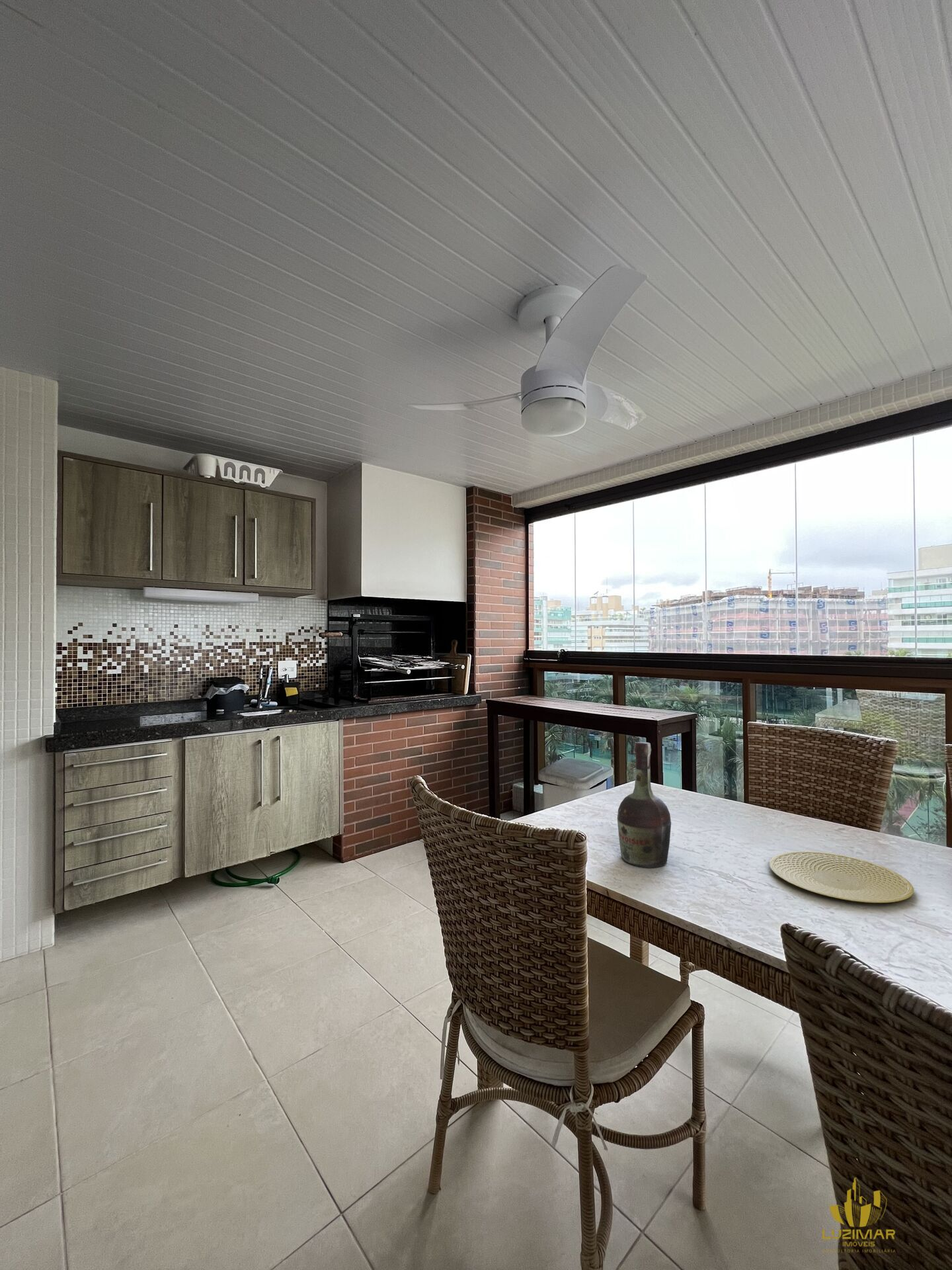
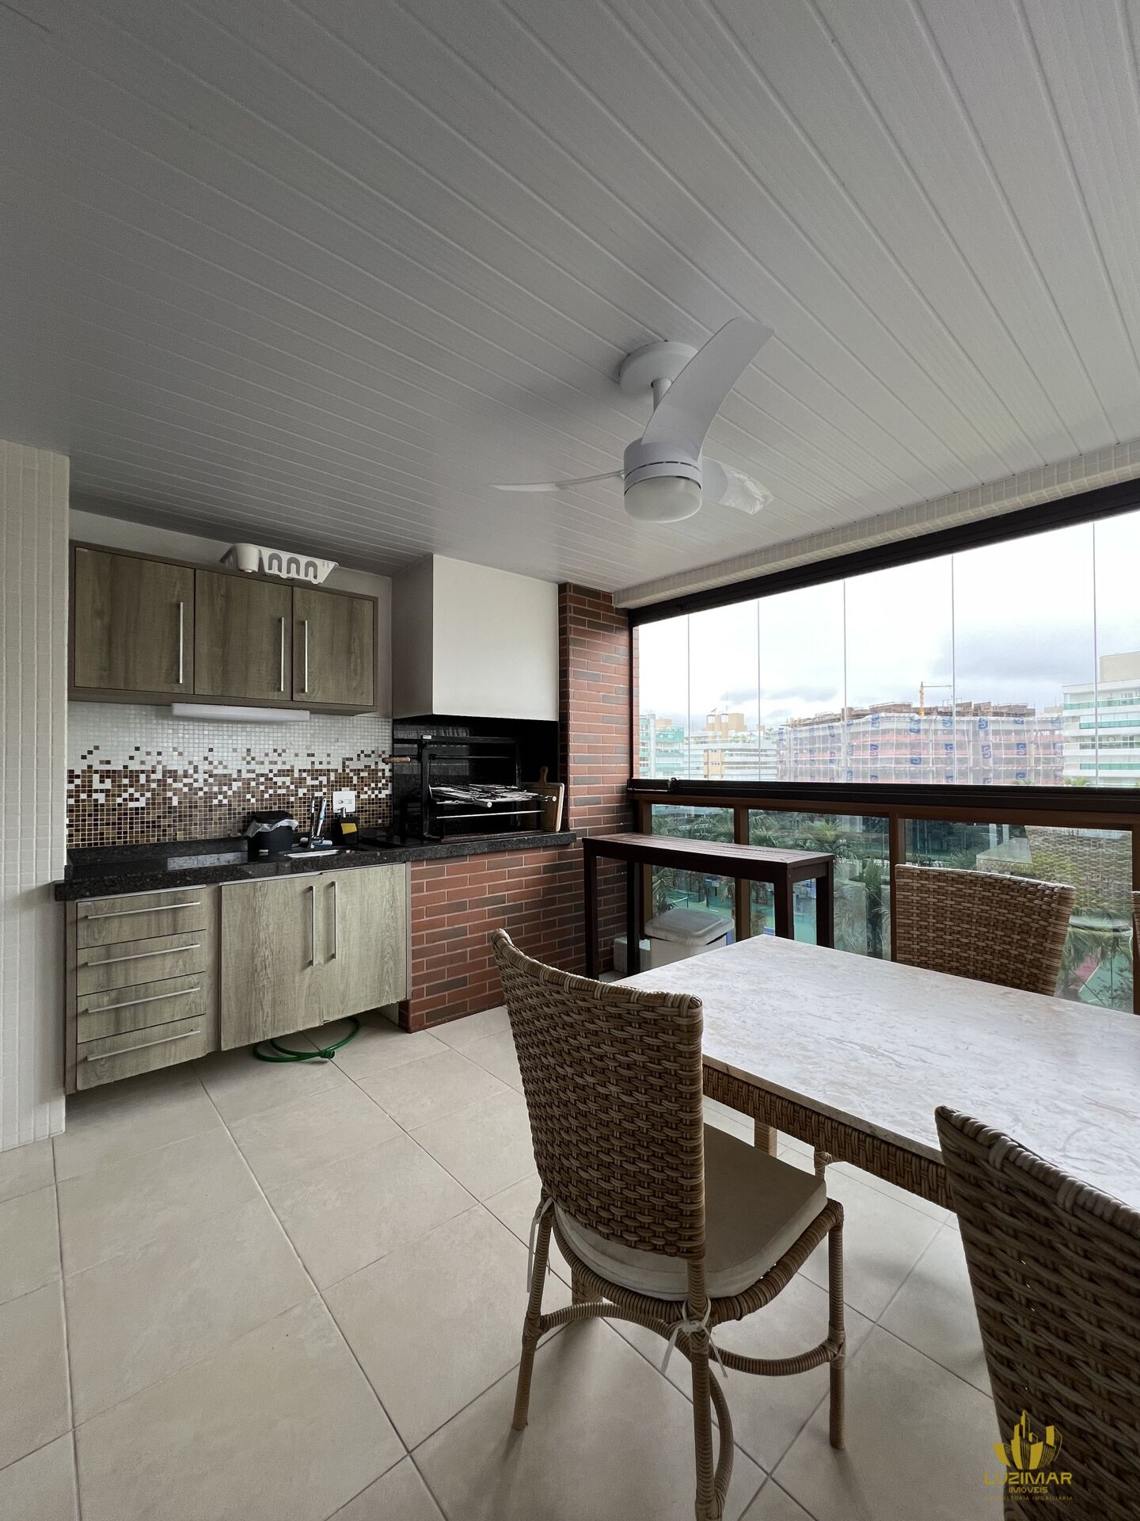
- plate (837, 876)
- cognac bottle (643, 800)
